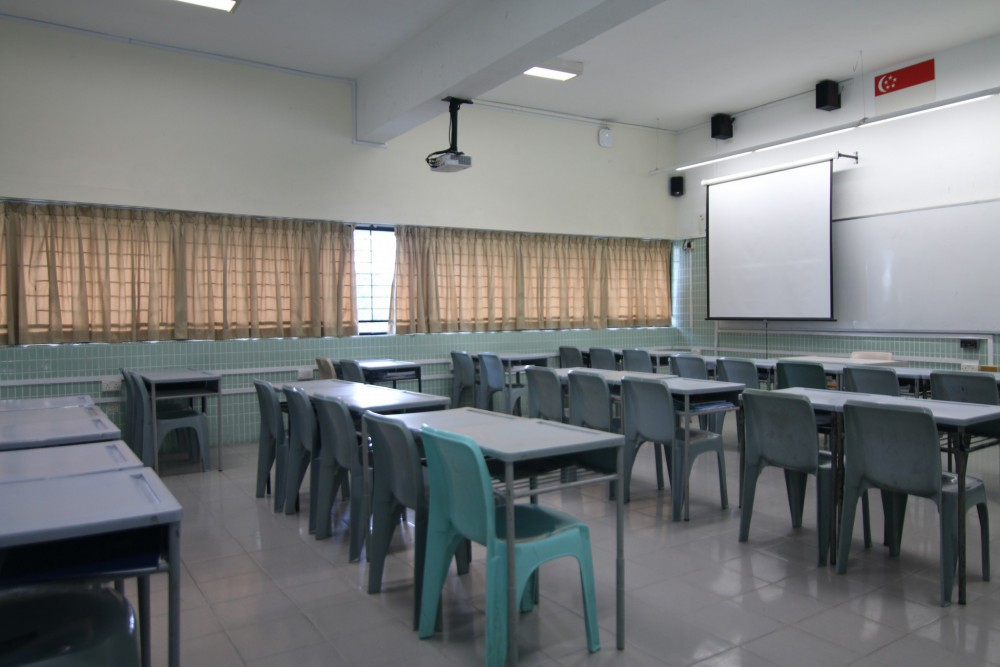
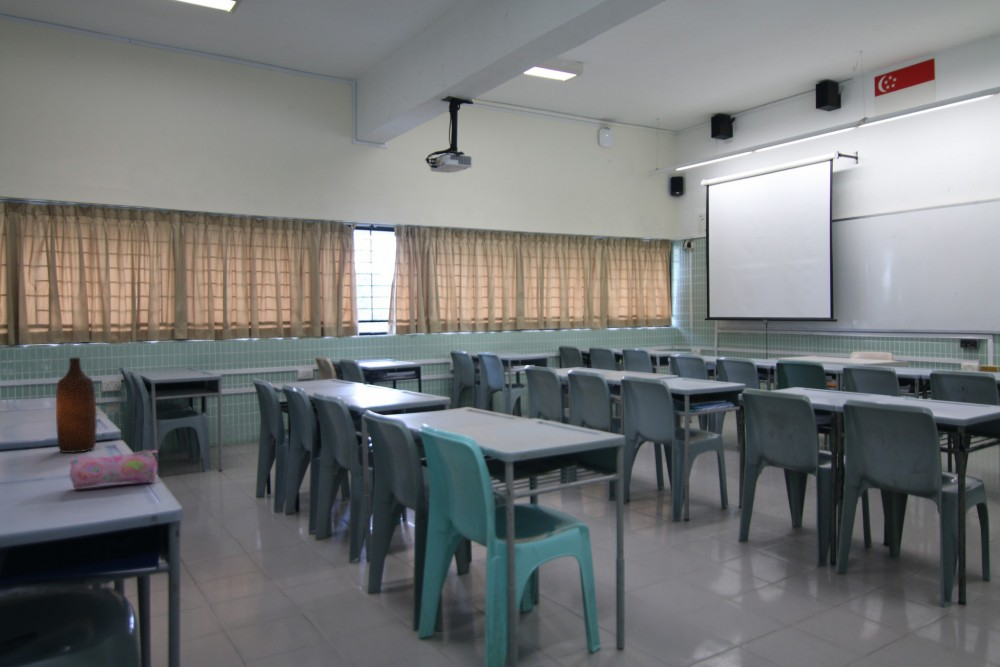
+ pencil case (115, 468)
+ bottle (76, 403)
